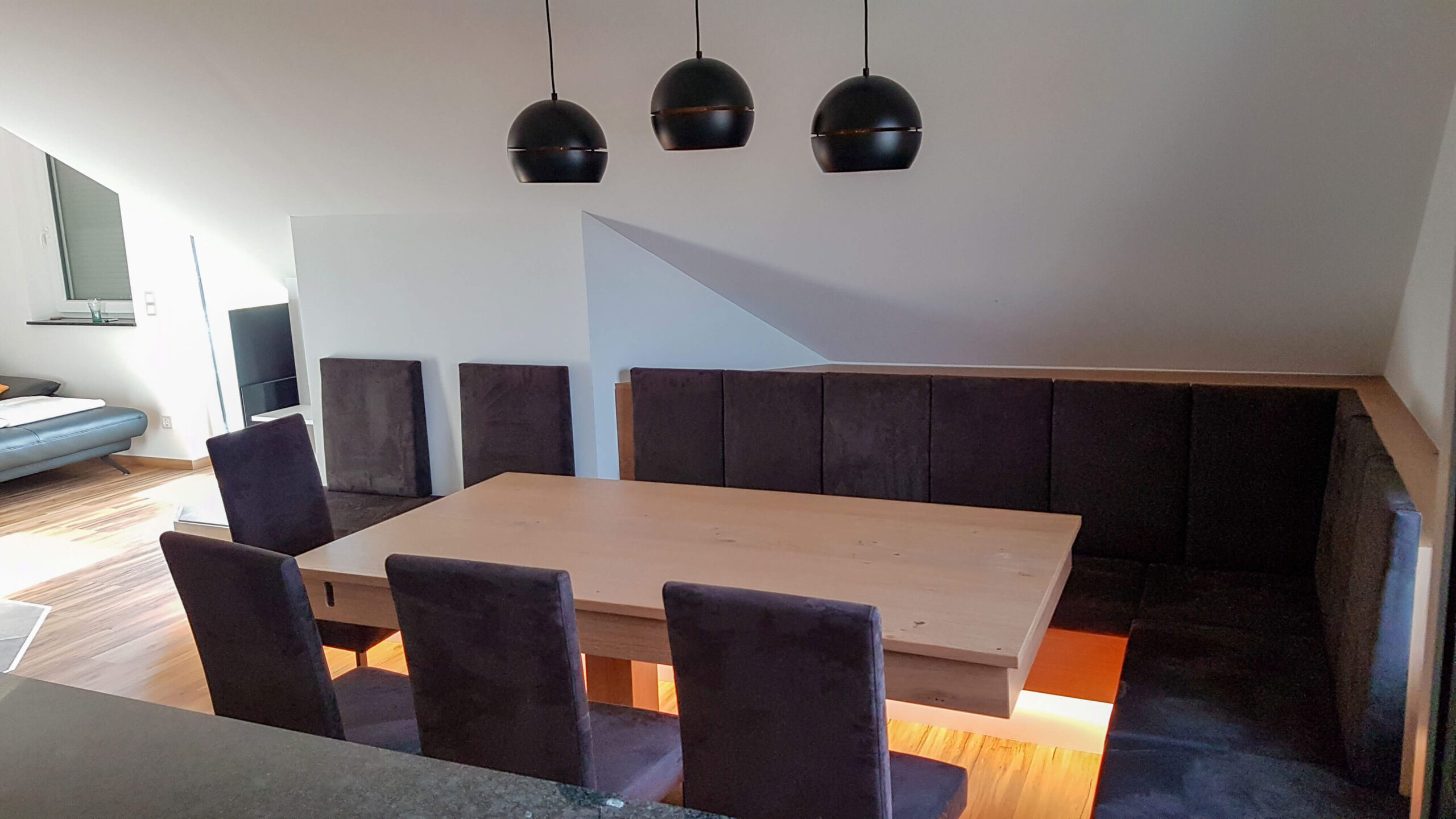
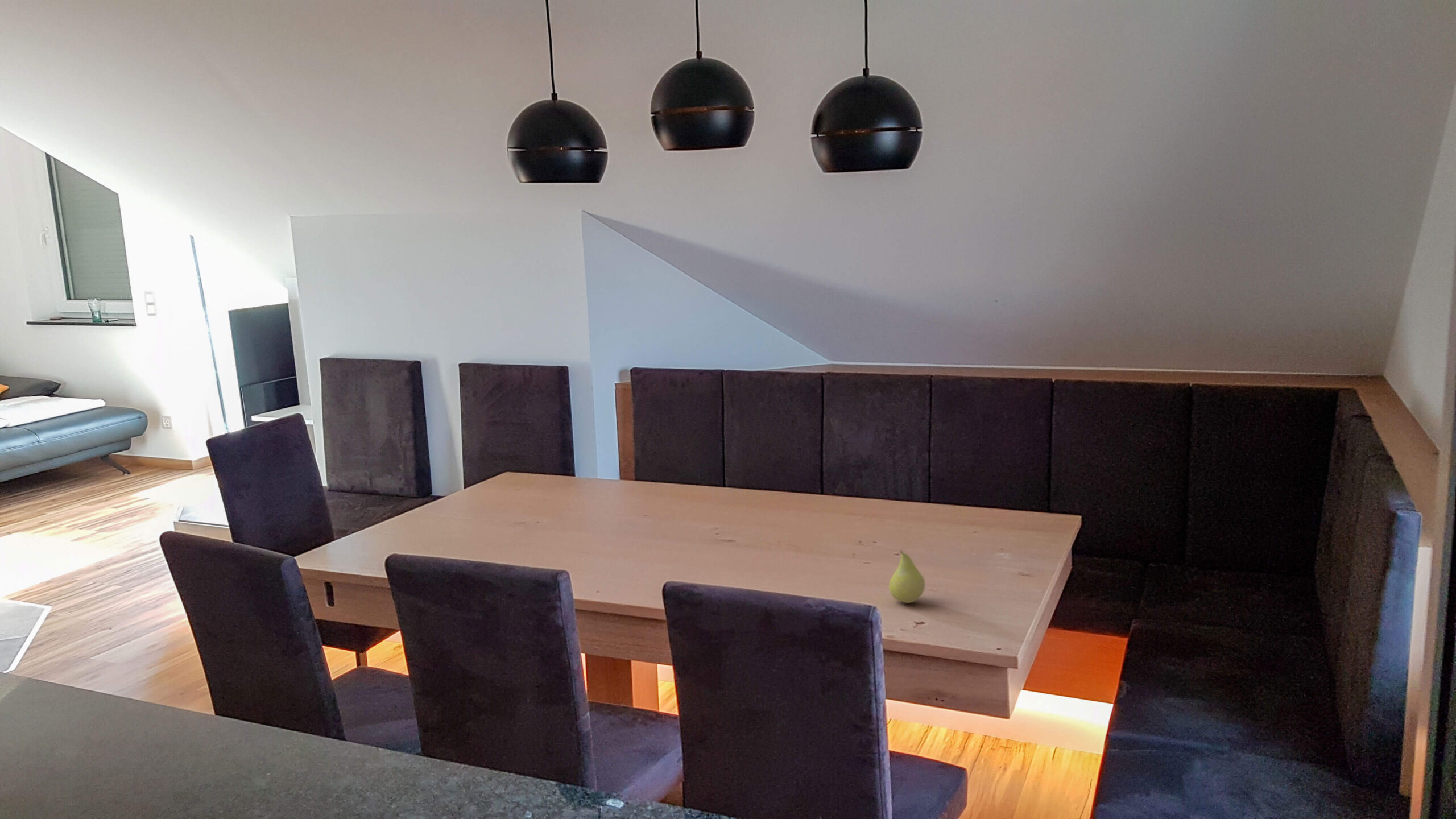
+ fruit (905, 573)
